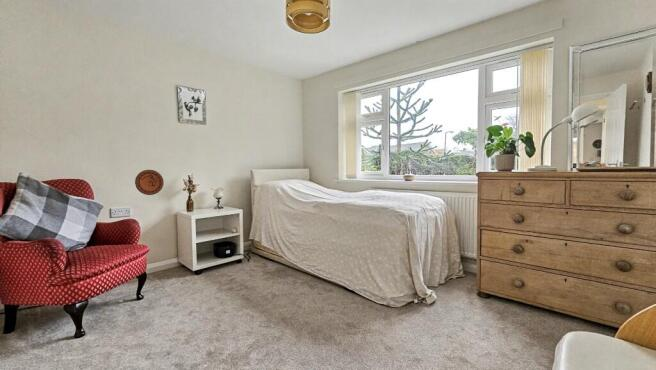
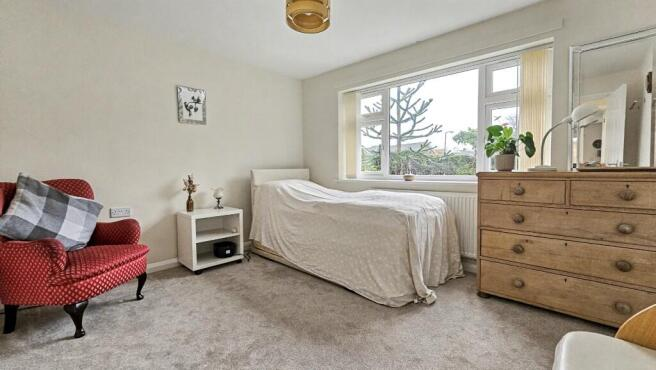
- decorative plate (149, 182)
